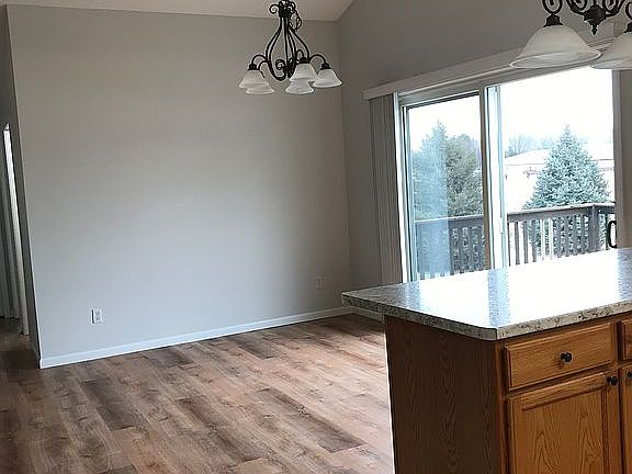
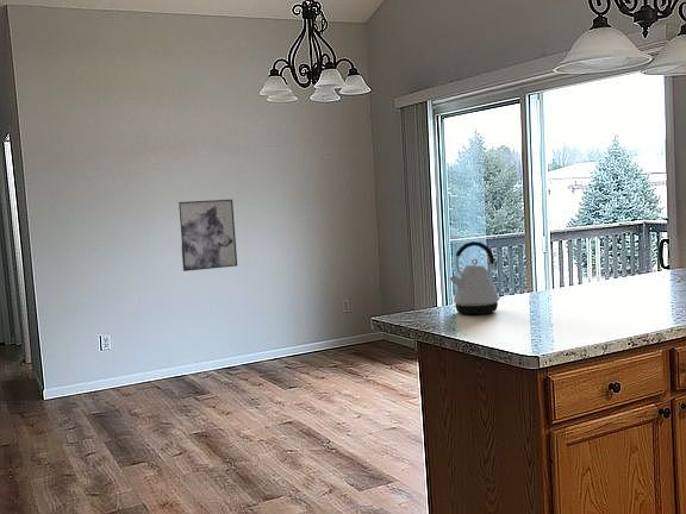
+ wall art (207, 234)
+ kettle (473, 276)
